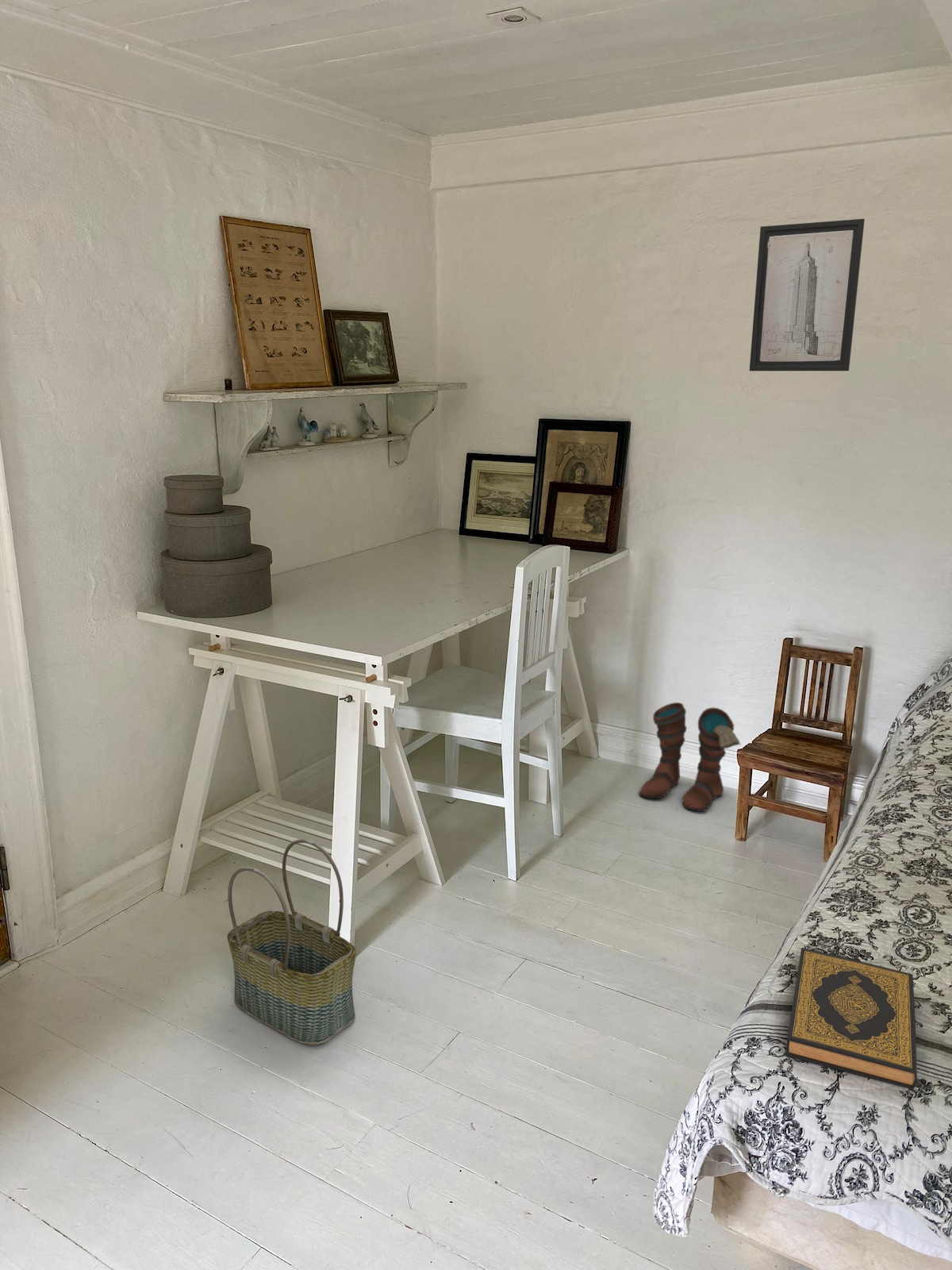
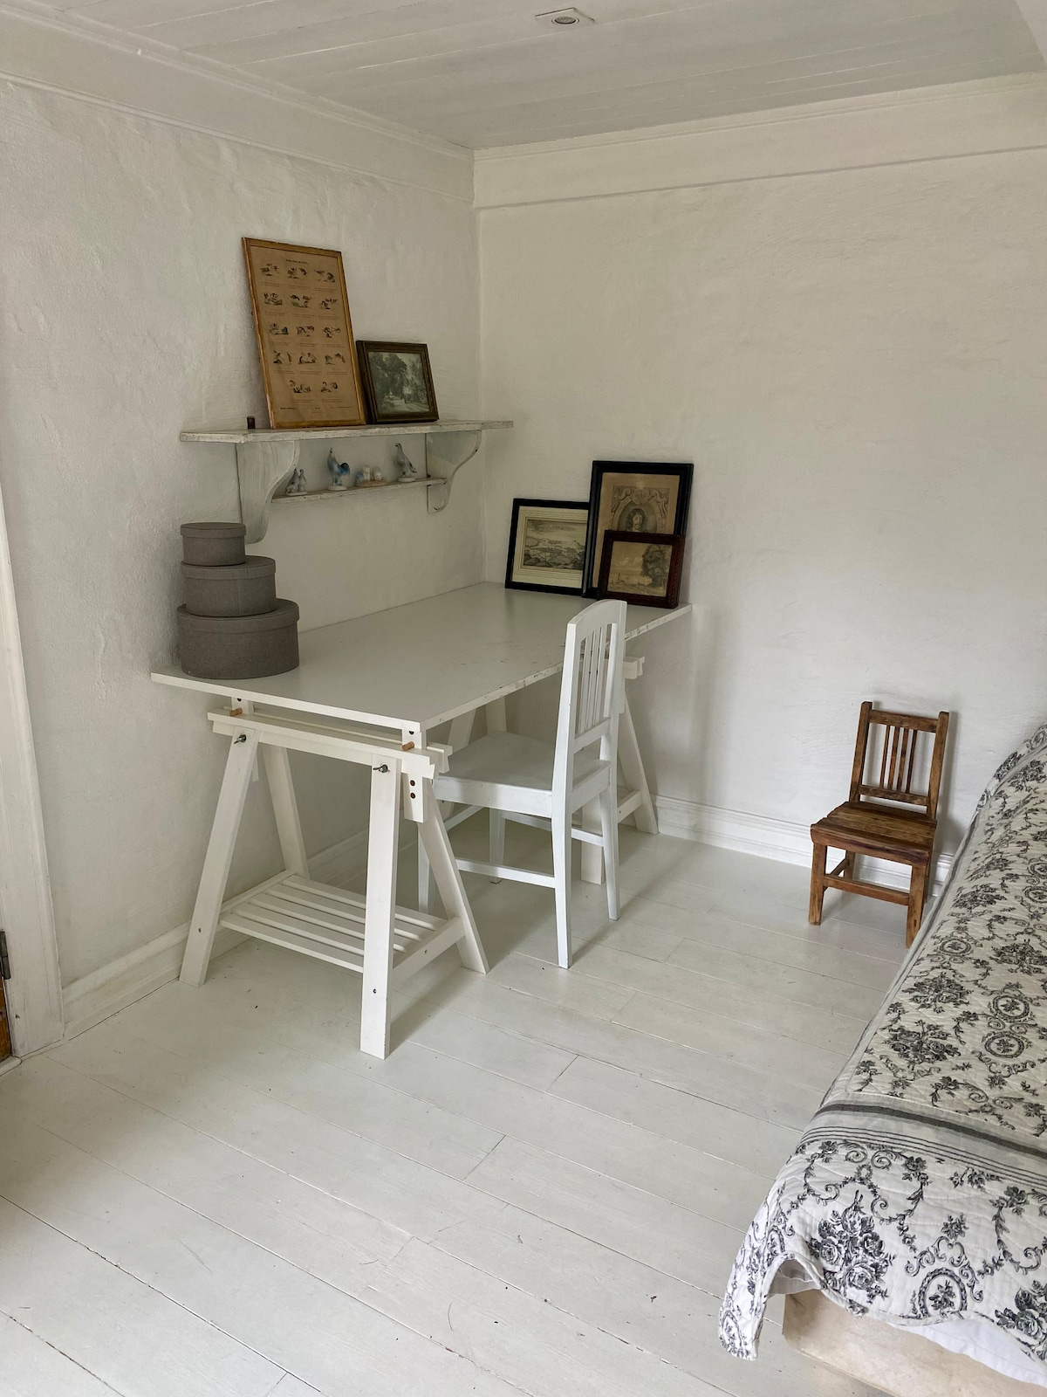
- wall art (804, 298)
- hardback book (853, 1012)
- boots (699, 752)
- basket (290, 933)
